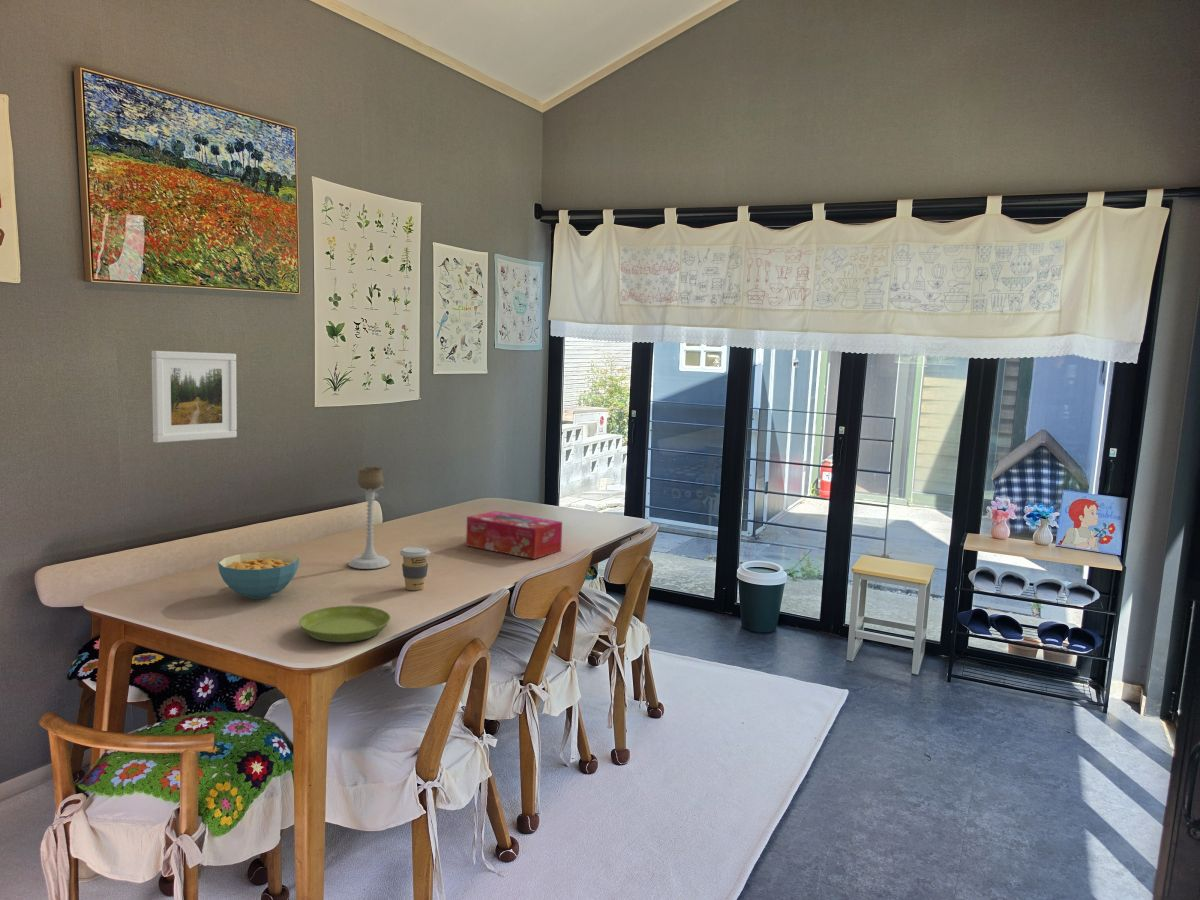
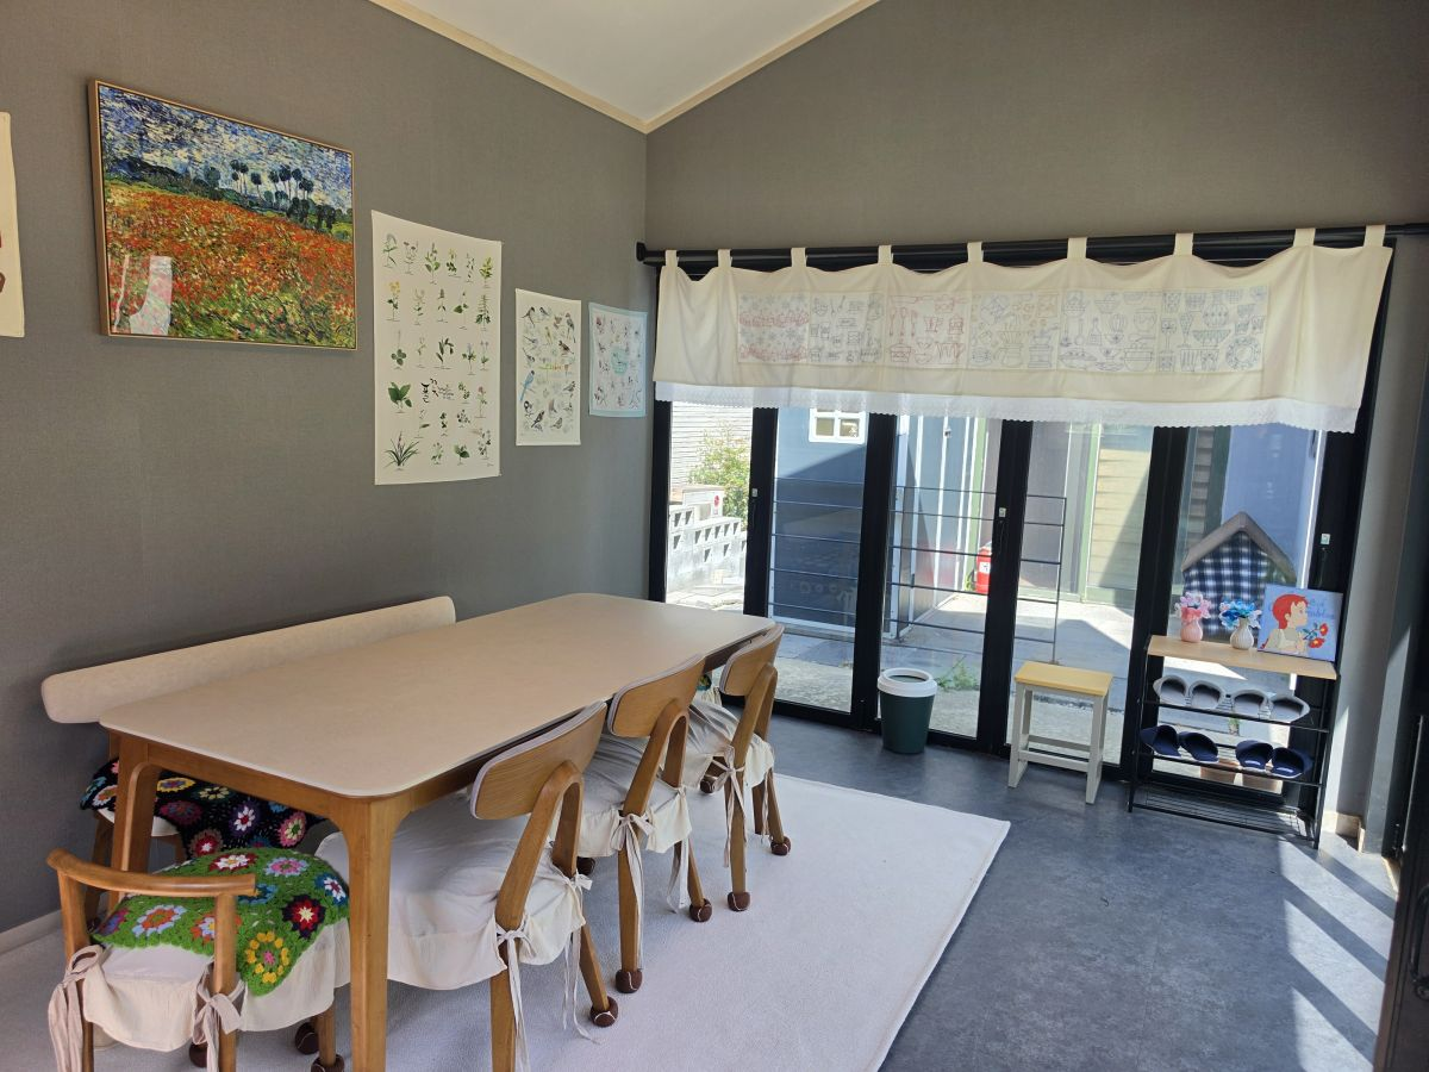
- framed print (196, 396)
- candle holder (370, 516)
- coffee cup (414, 568)
- tissue box (513, 533)
- cereal bowl (259, 578)
- saucer (345, 624)
